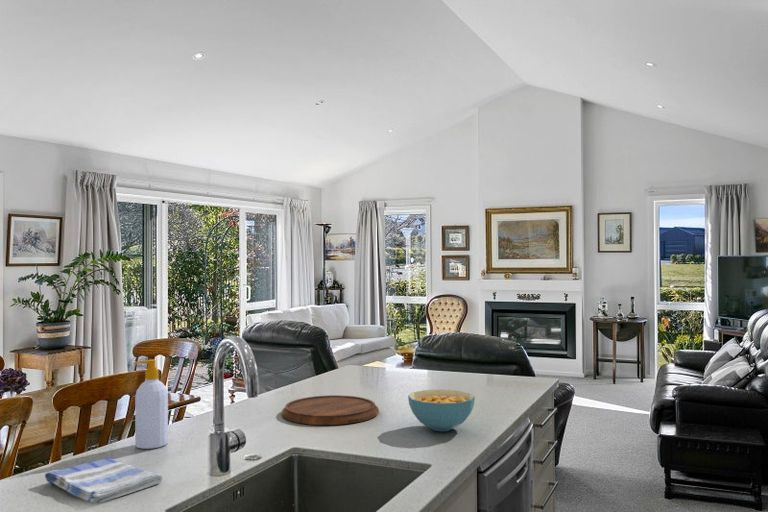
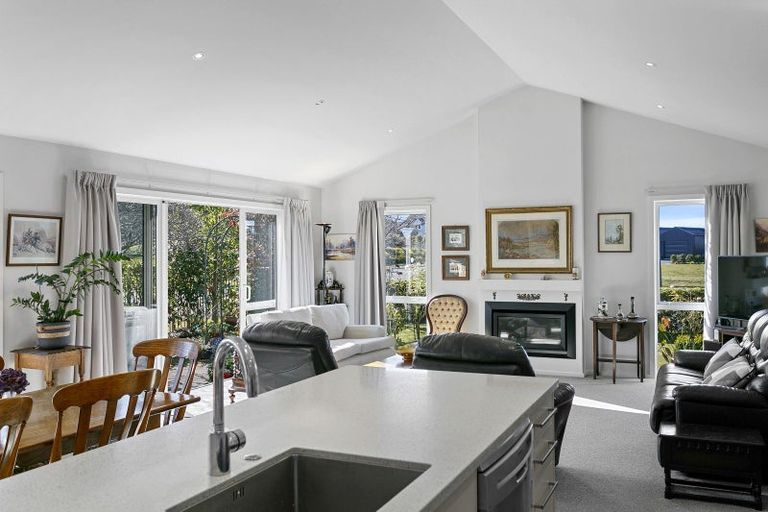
- soap bottle (150, 402)
- cereal bowl (441, 412)
- dish towel (103, 477)
- cutting board (330, 408)
